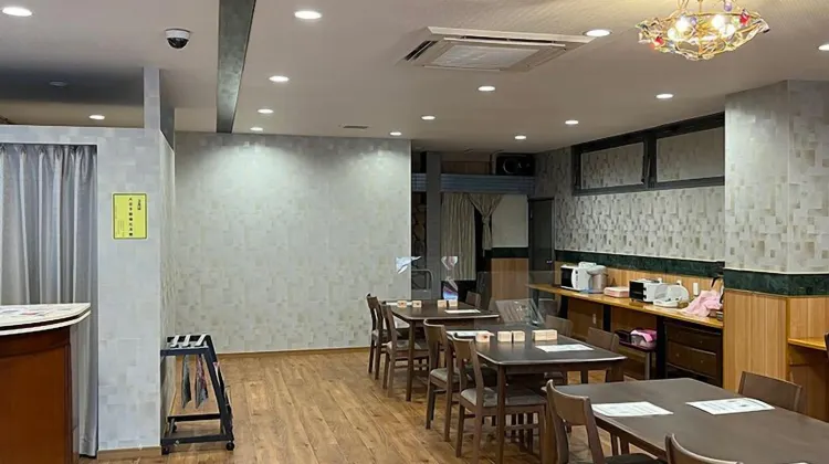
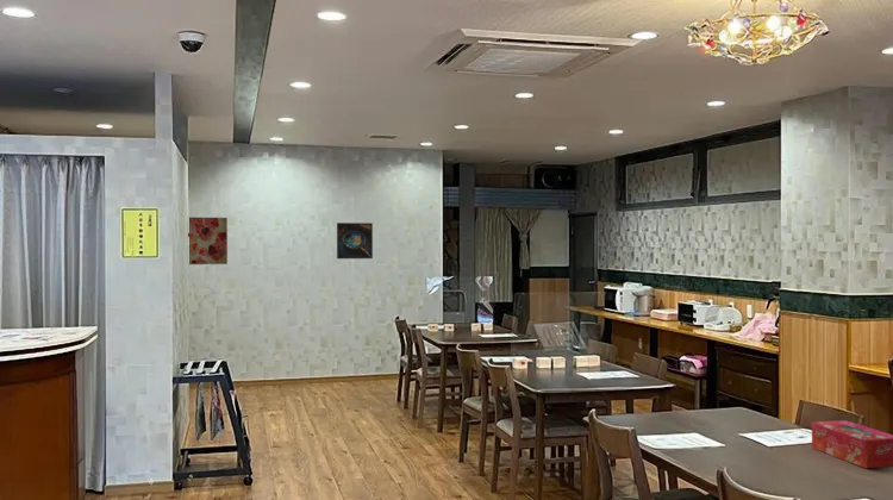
+ tissue box (855, 443)
+ wall art (207, 240)
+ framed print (355, 240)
